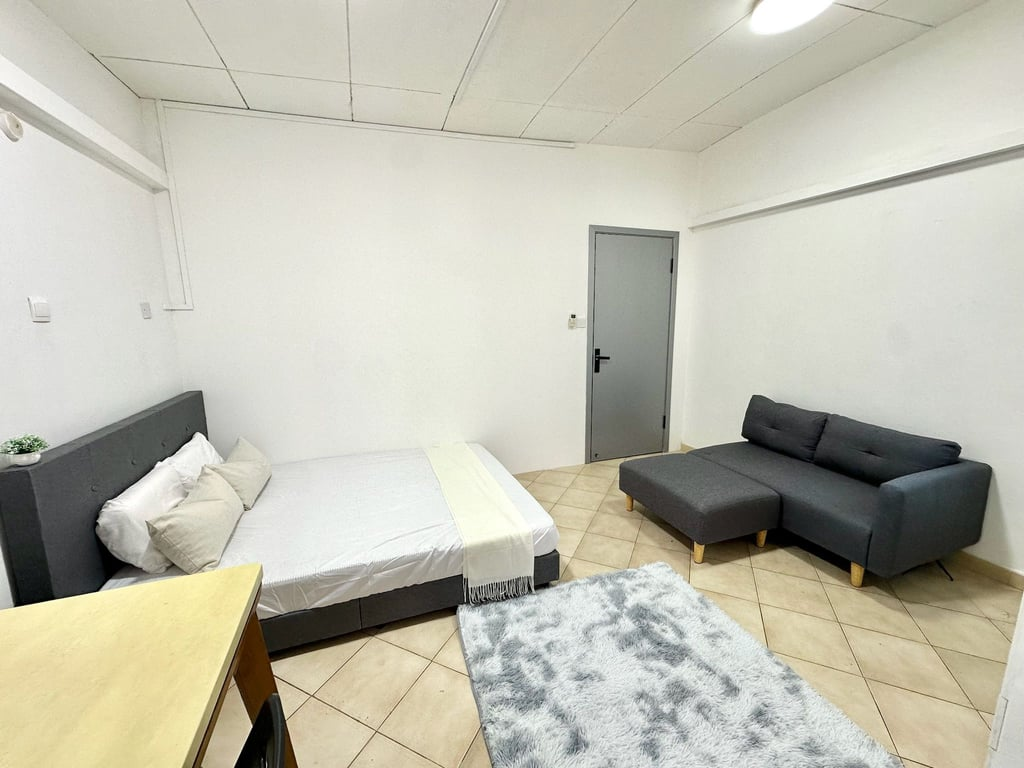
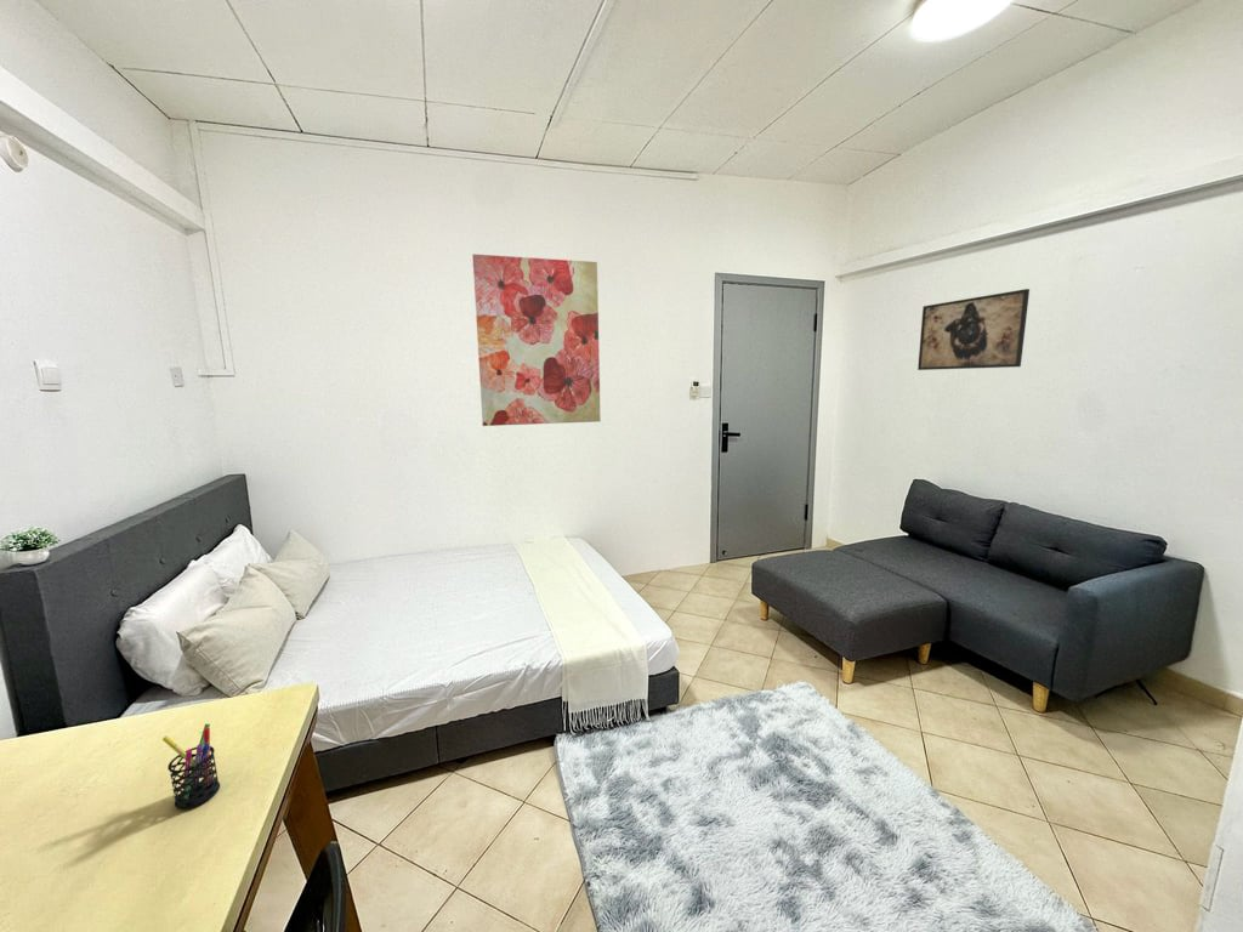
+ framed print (967, 334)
+ wall art (540, 342)
+ pen holder (197, 758)
